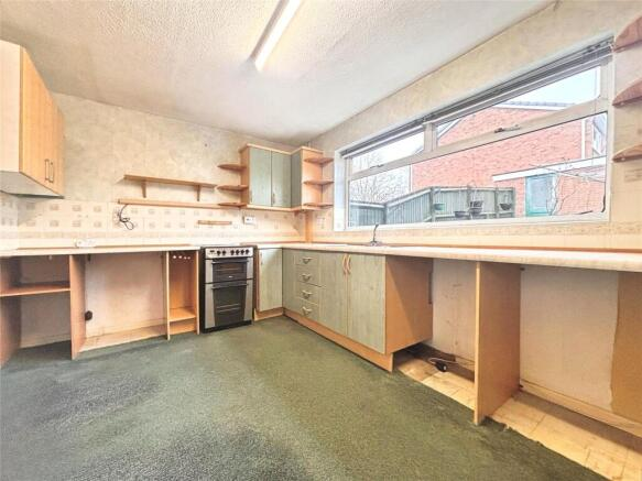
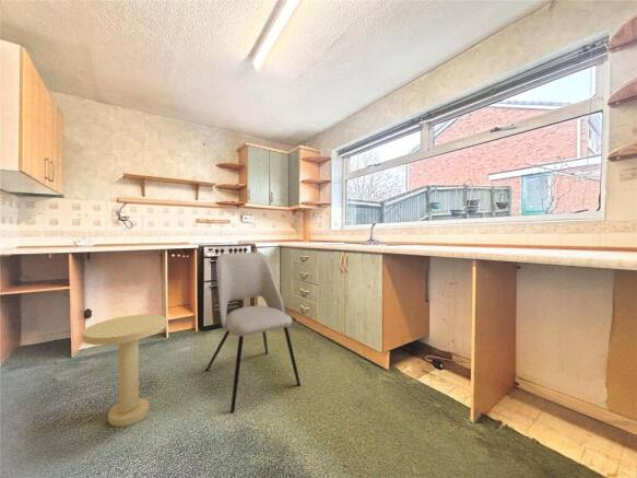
+ dining chair (251, 315)
+ side table (128, 370)
